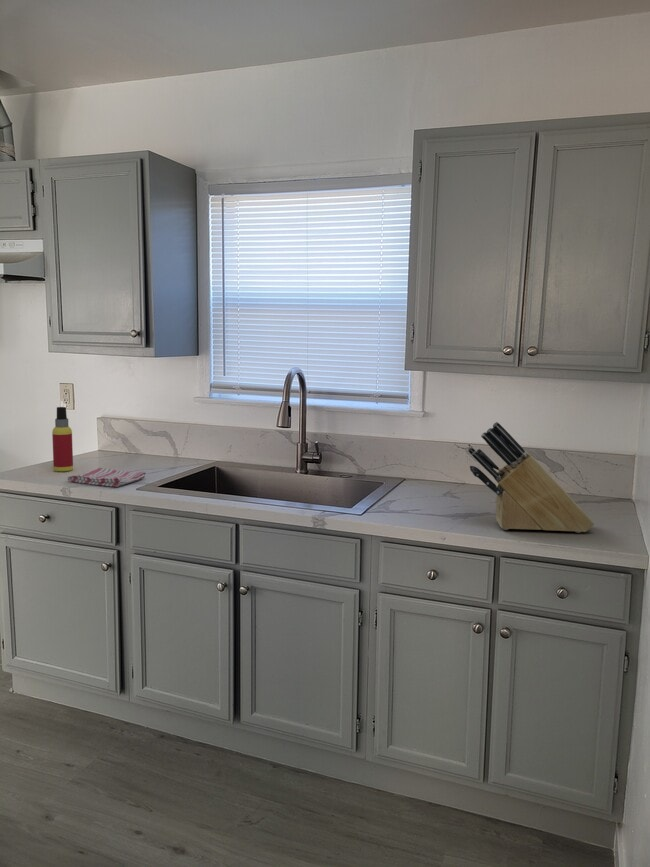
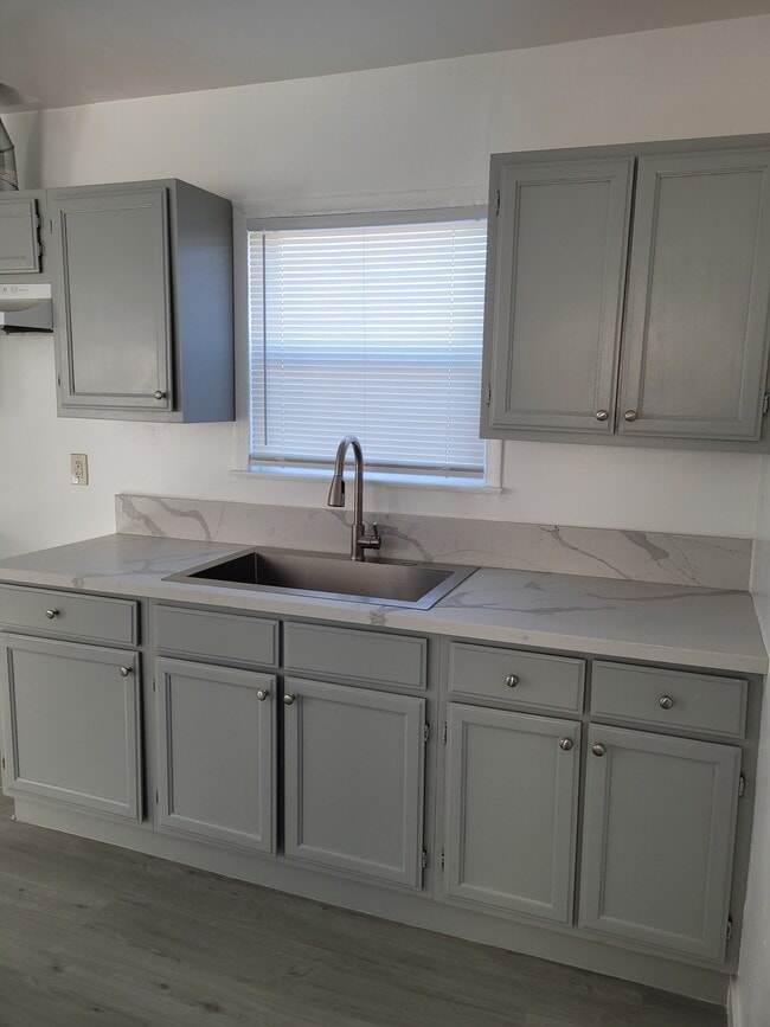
- dish towel (107, 475)
- knife block (529, 474)
- spray bottle (62, 438)
